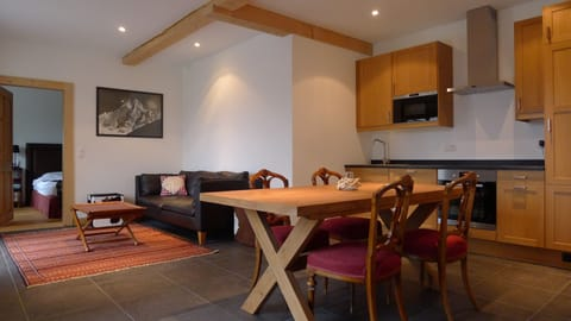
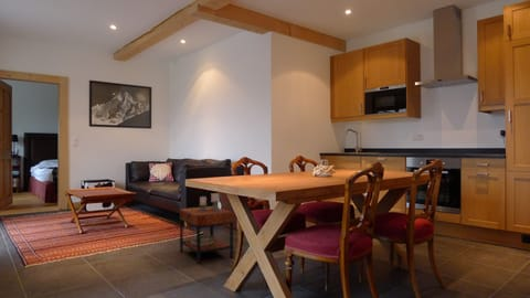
+ side table (205, 223)
